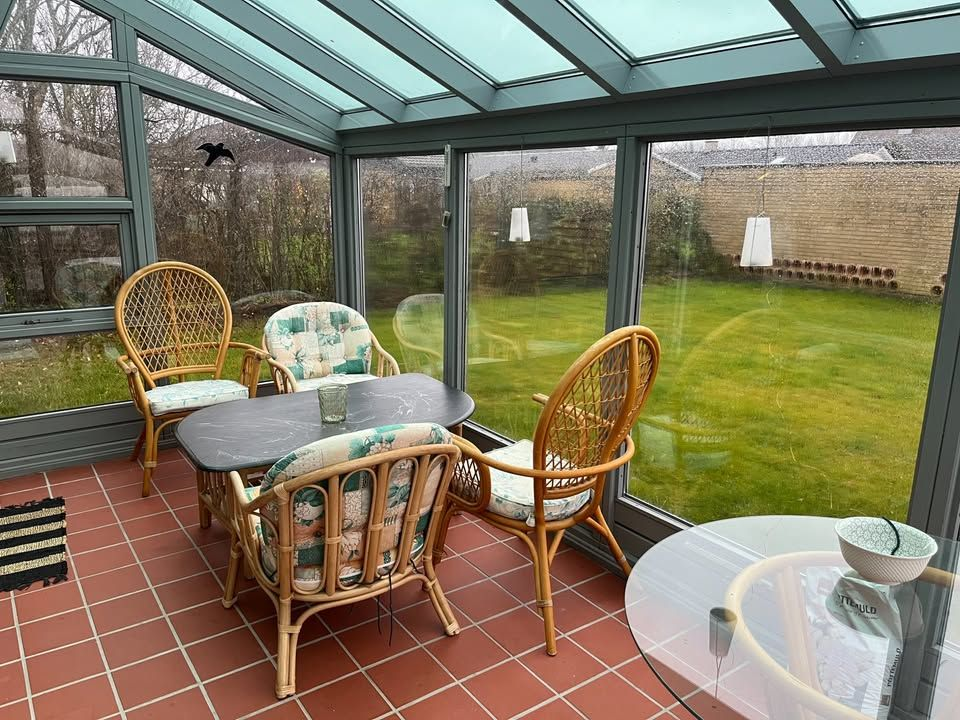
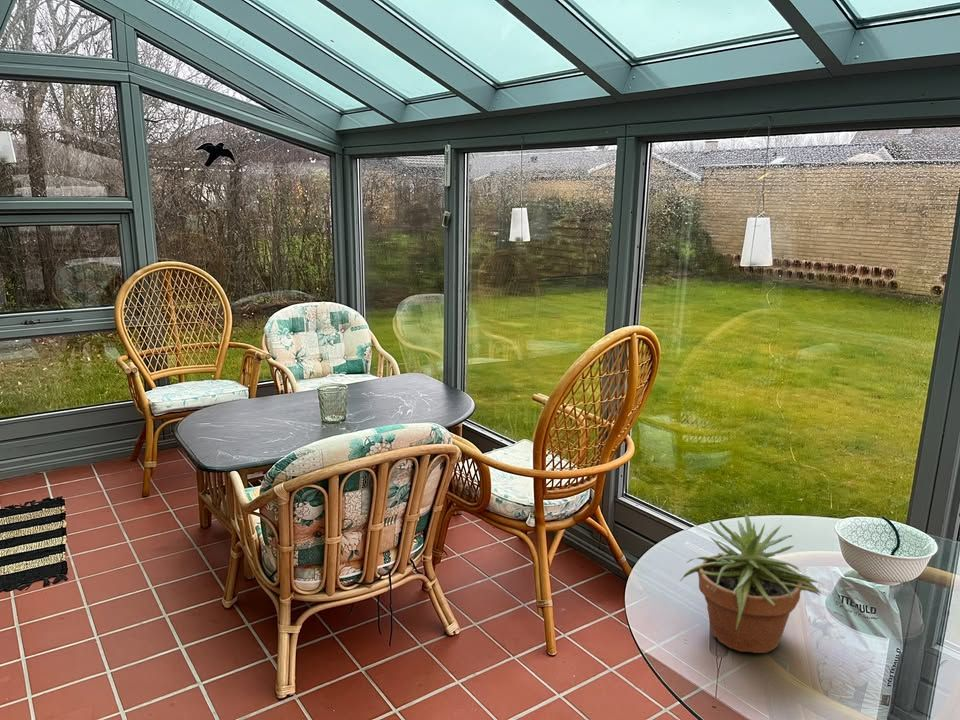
+ potted plant (743, 577)
